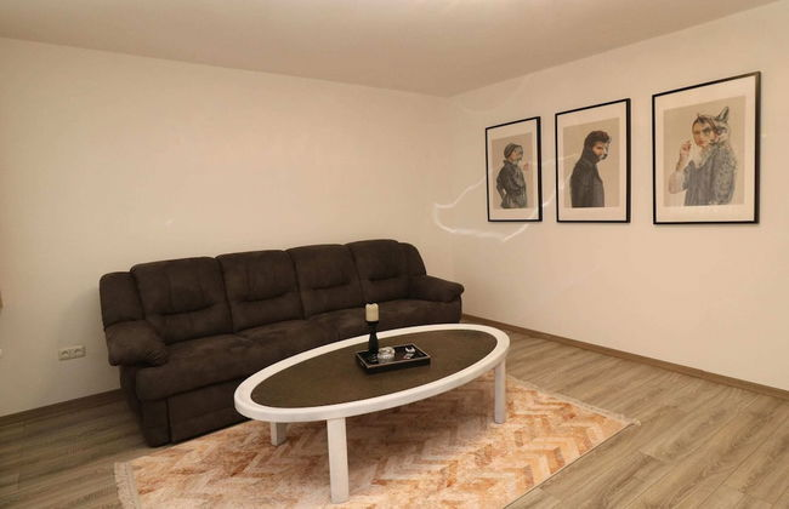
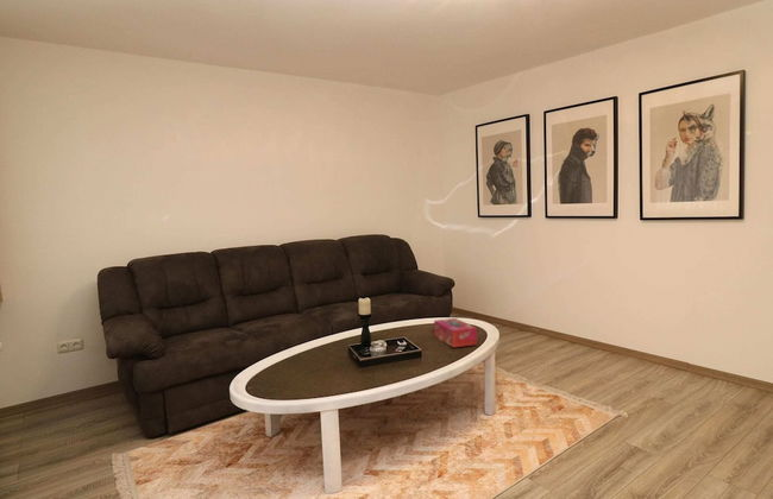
+ tissue box (454, 331)
